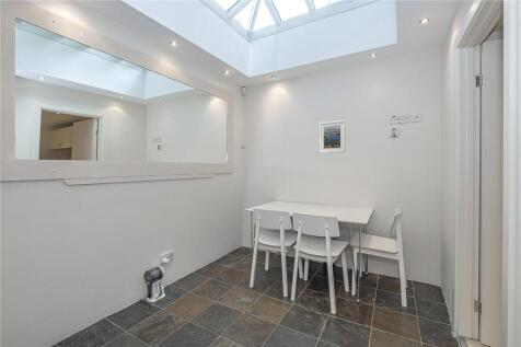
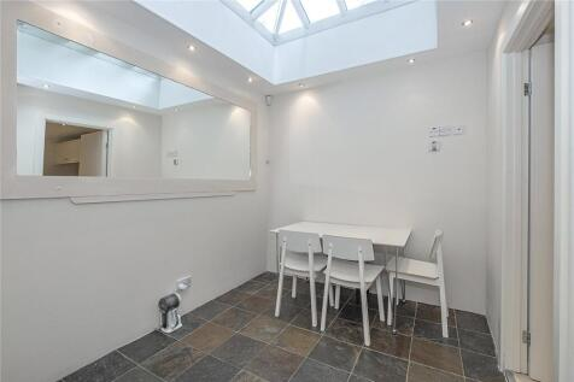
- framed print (332, 137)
